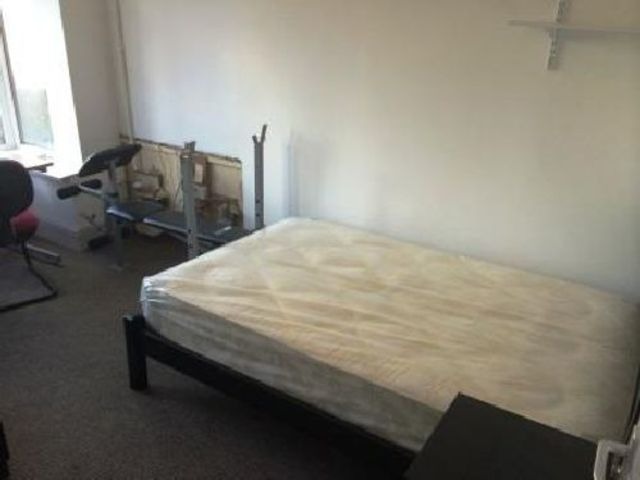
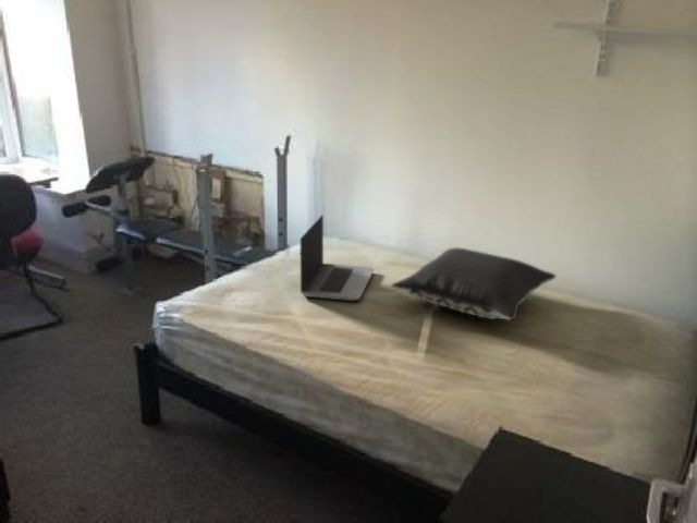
+ pillow (475, 280)
+ laptop computer (339, 265)
